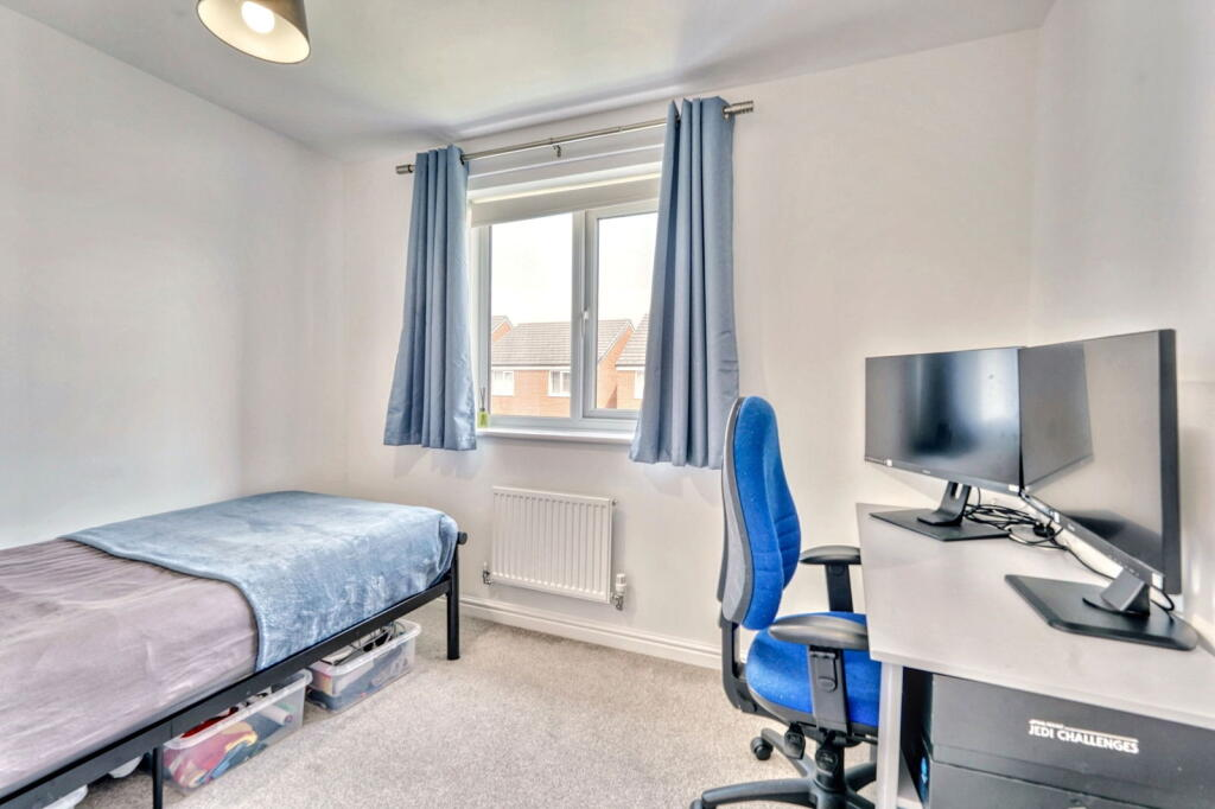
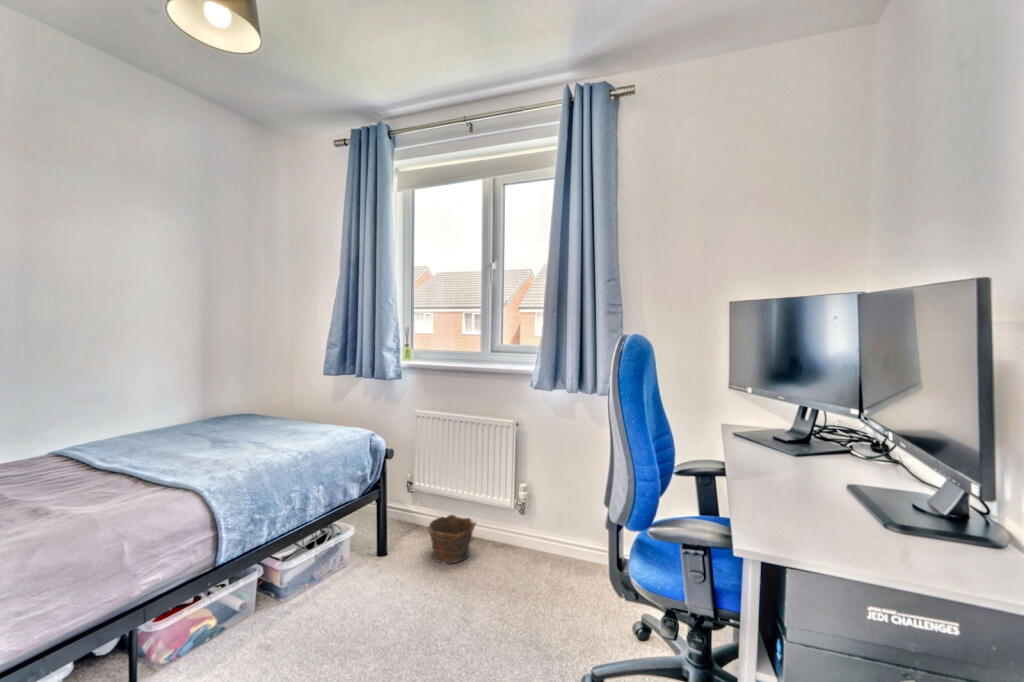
+ clay pot (451, 531)
